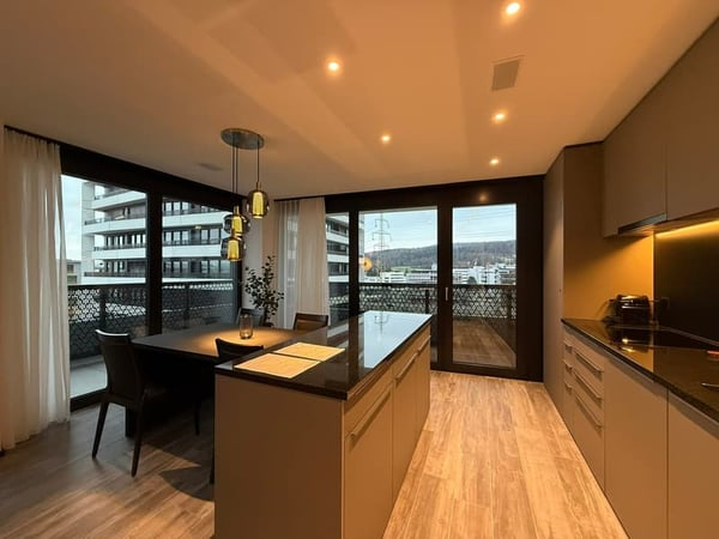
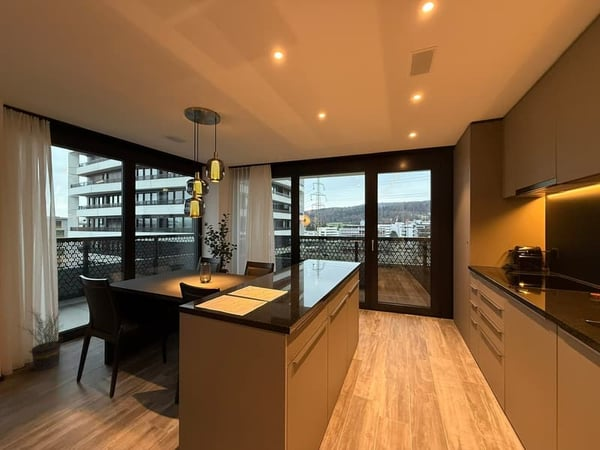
+ potted plant (44, 336)
